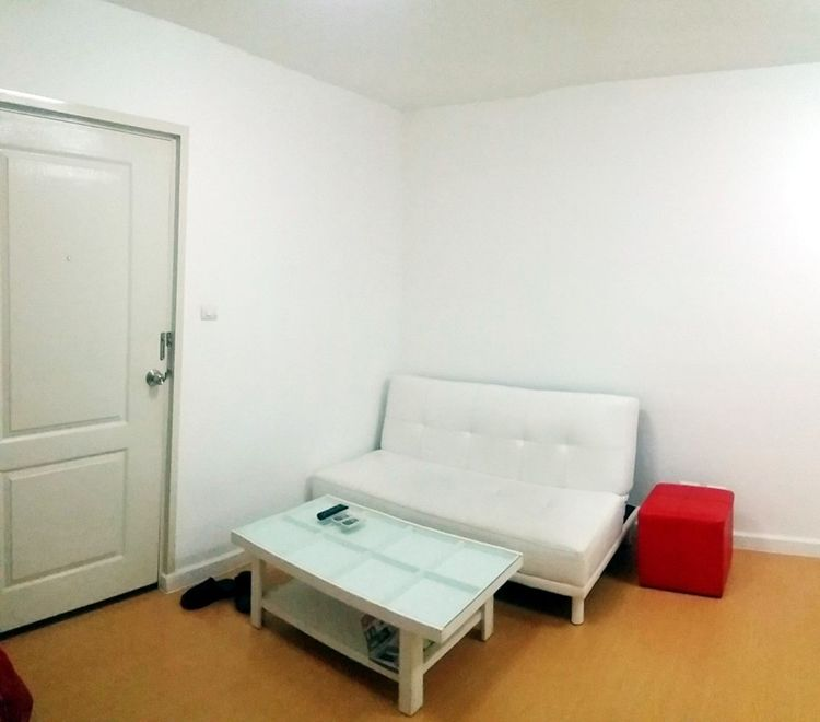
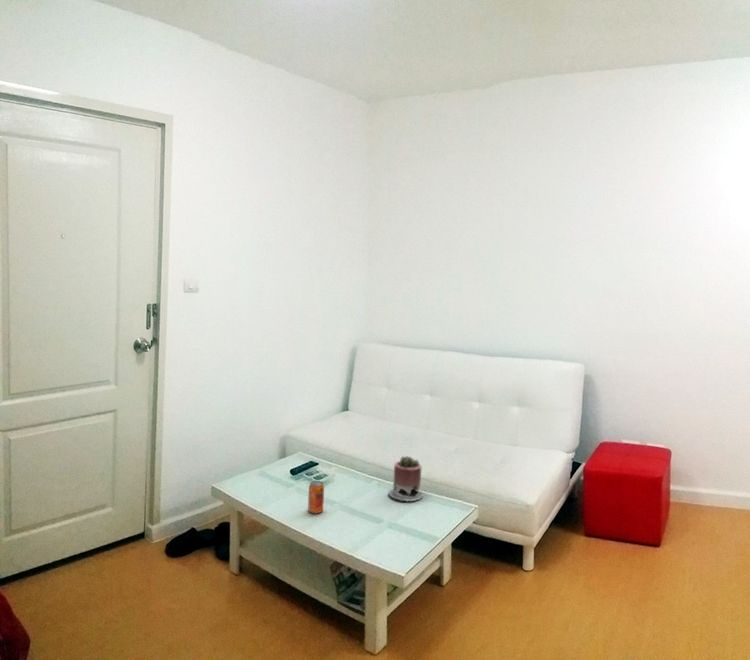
+ succulent planter (406, 475)
+ beverage can (316, 496)
